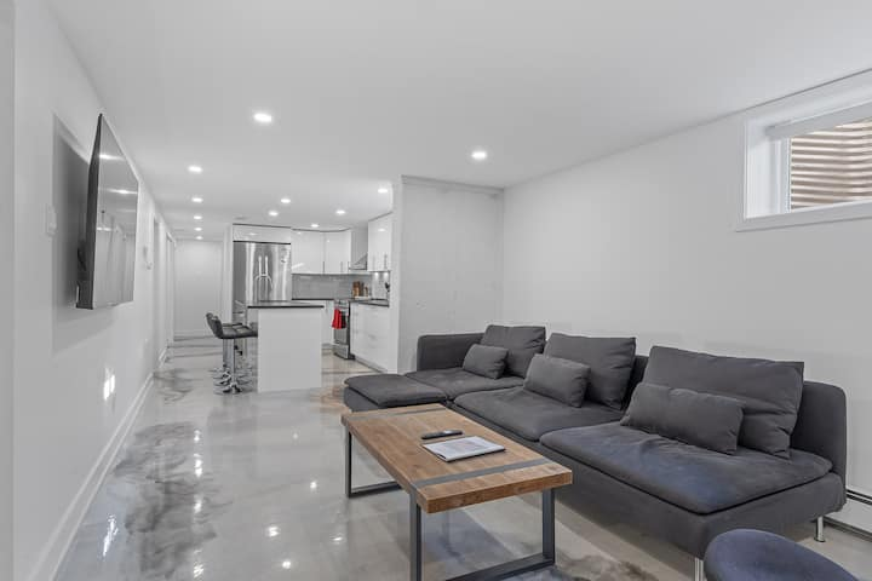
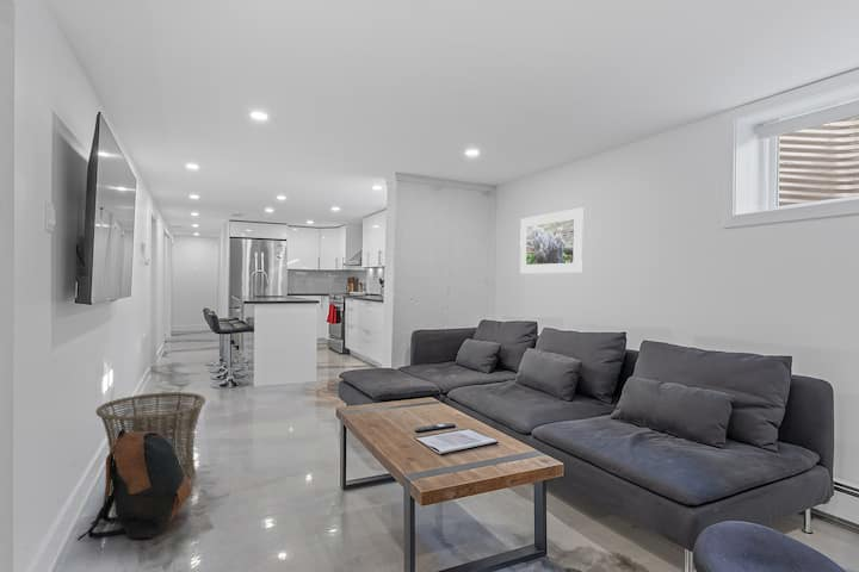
+ basket (156, 433)
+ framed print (548, 243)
+ backpack (138, 475)
